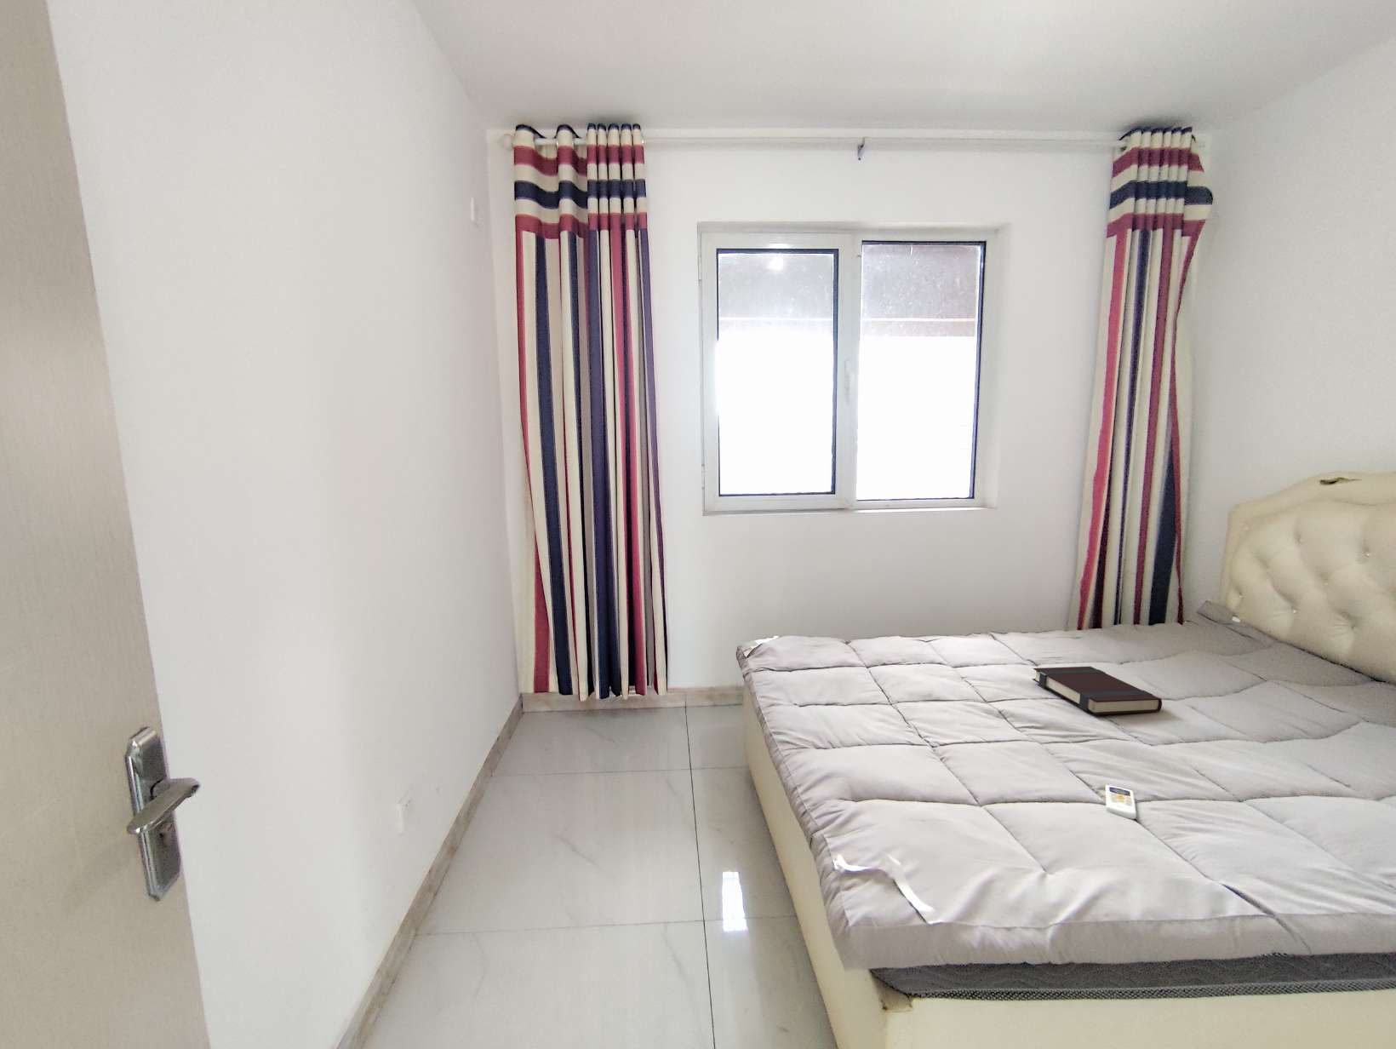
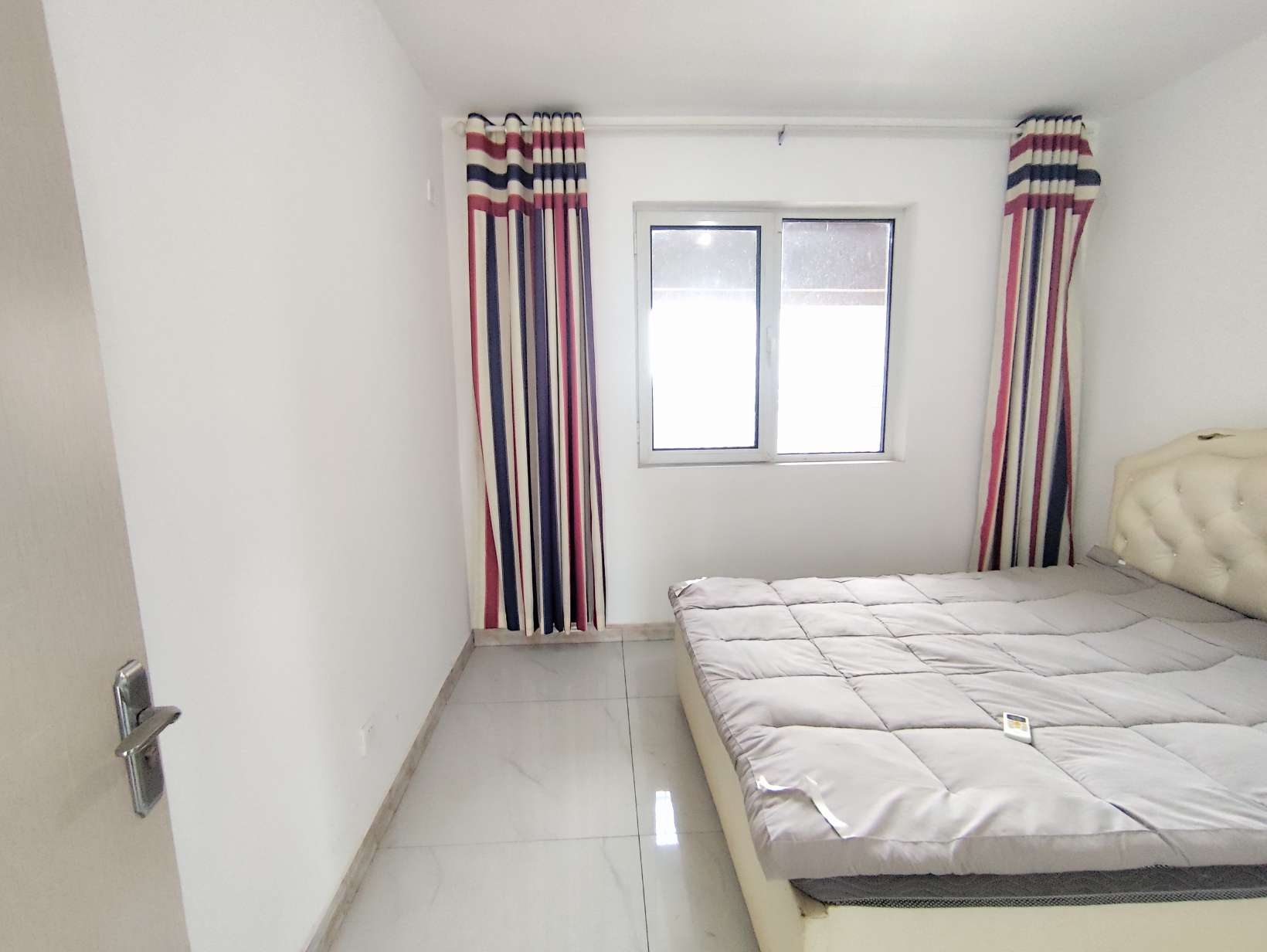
- book (1094, 688)
